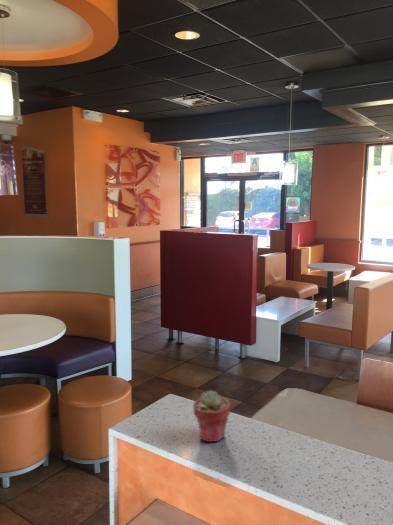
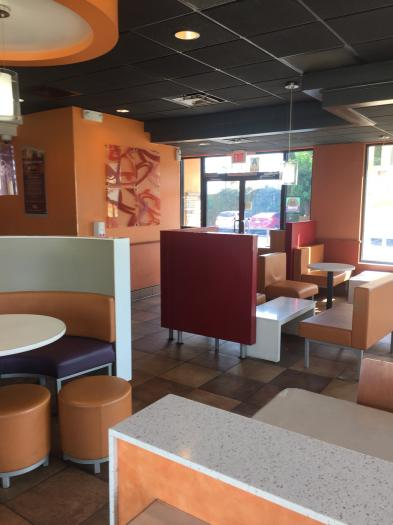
- potted succulent (211, 413)
